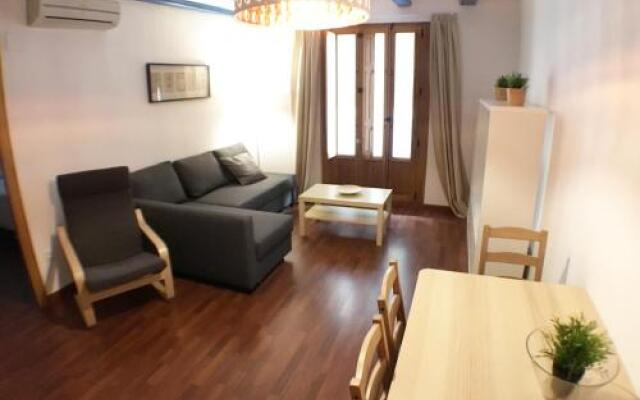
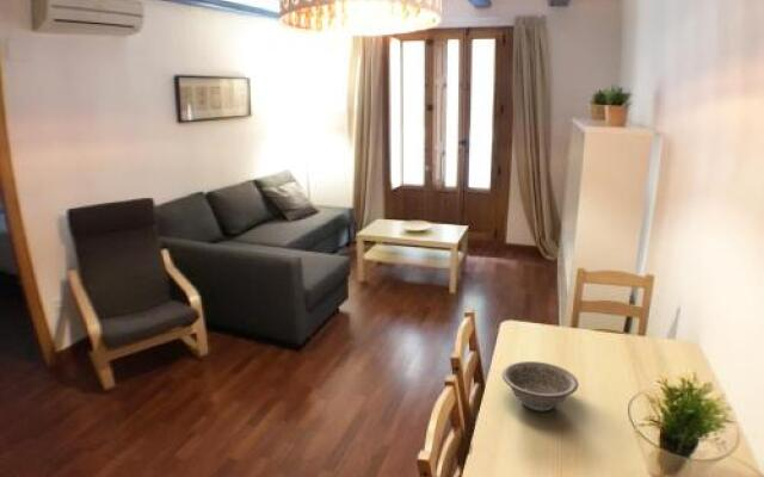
+ decorative bowl (538, 390)
